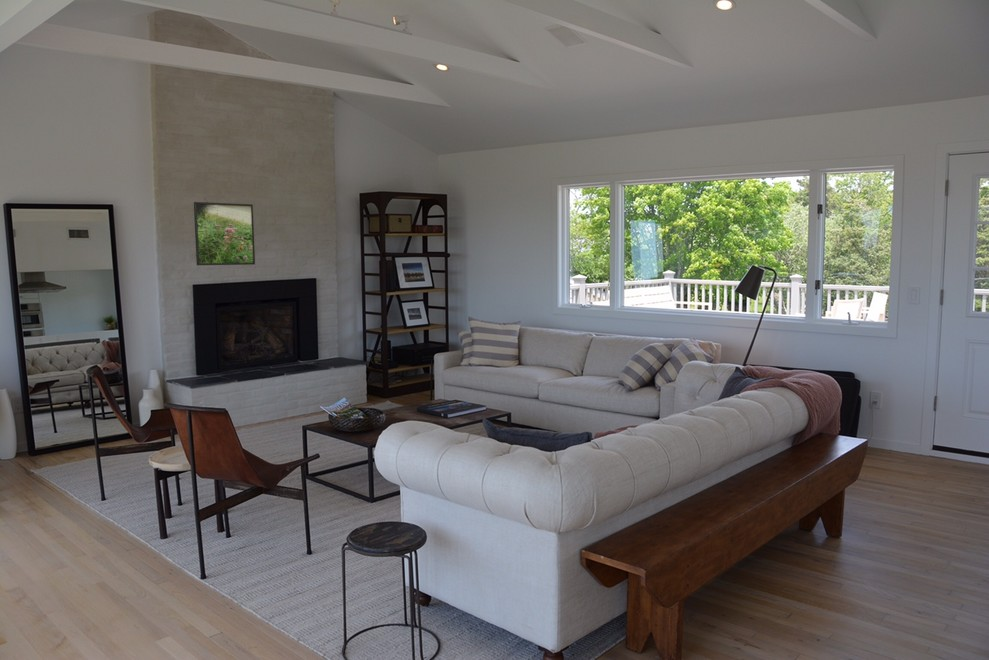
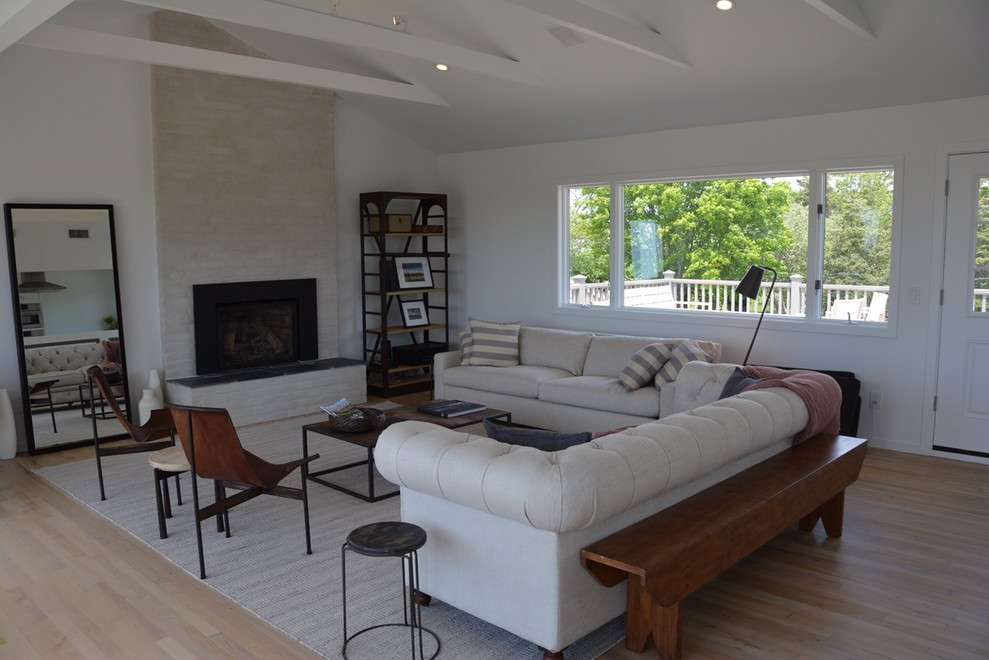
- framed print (225, 234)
